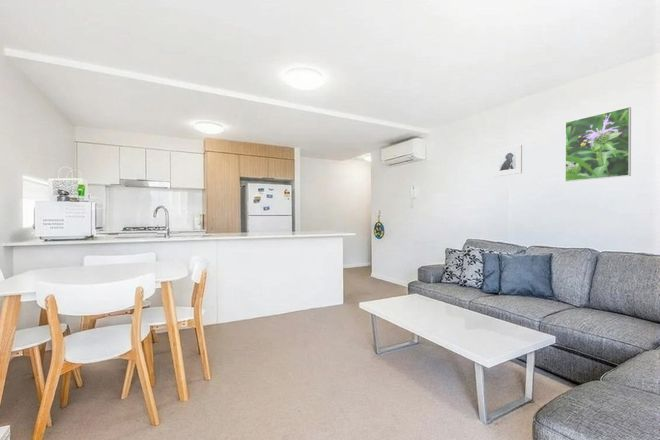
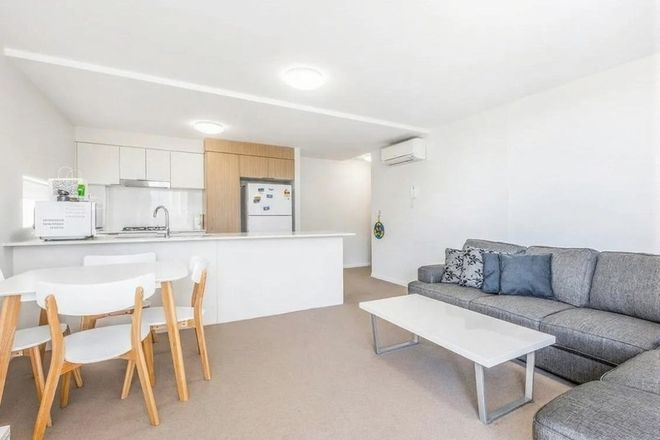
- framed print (507, 161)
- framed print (595, 147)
